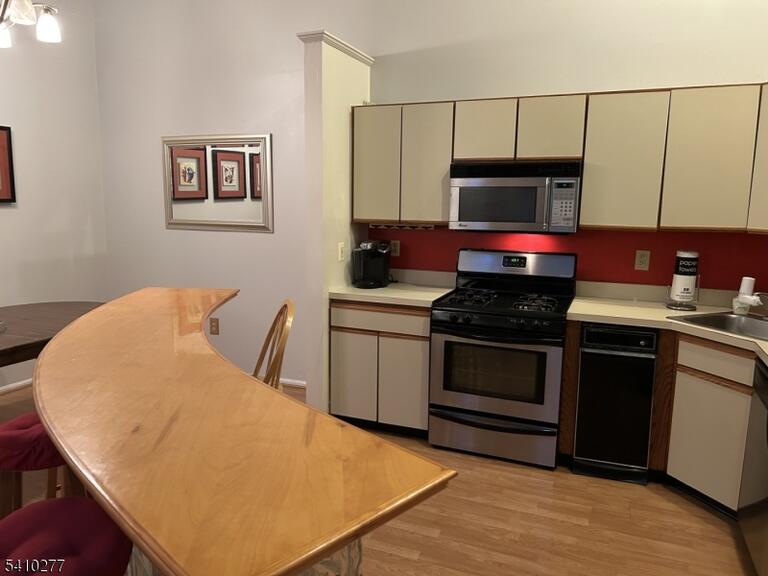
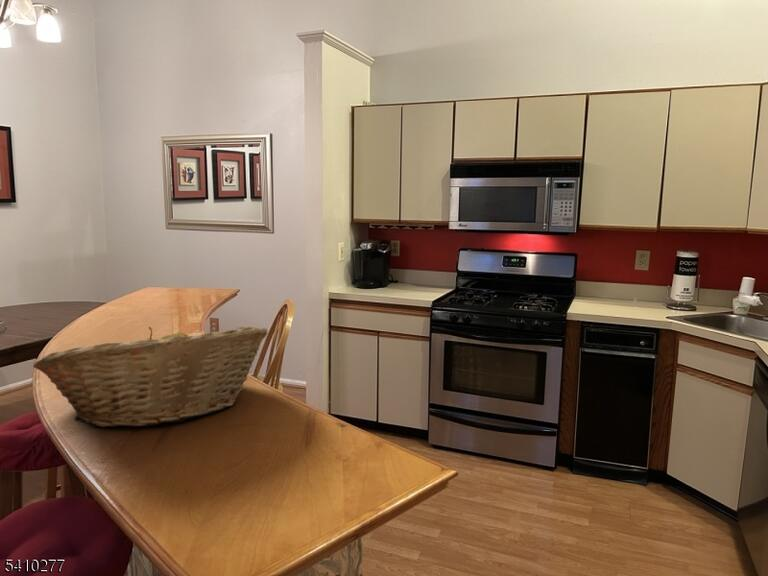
+ fruit basket (160, 364)
